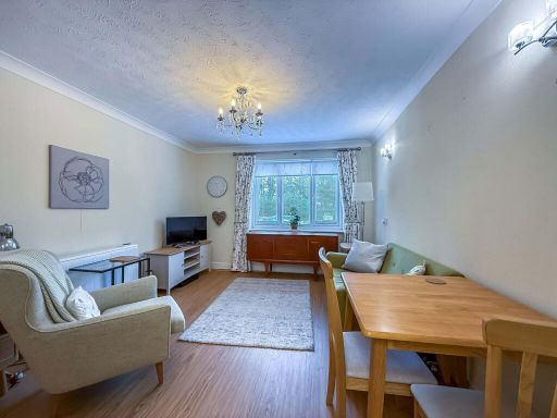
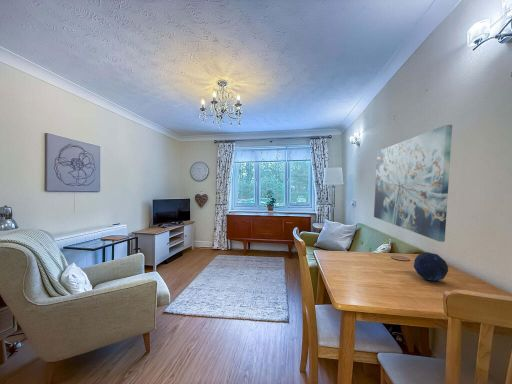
+ decorative orb (430, 266)
+ wall art (401, 184)
